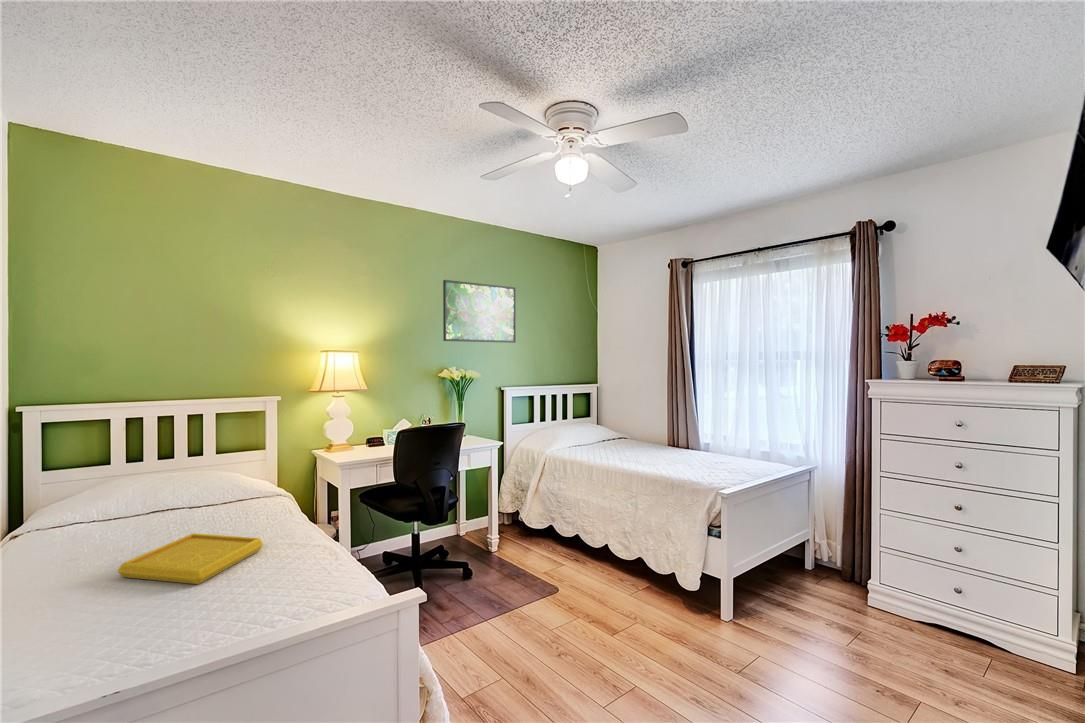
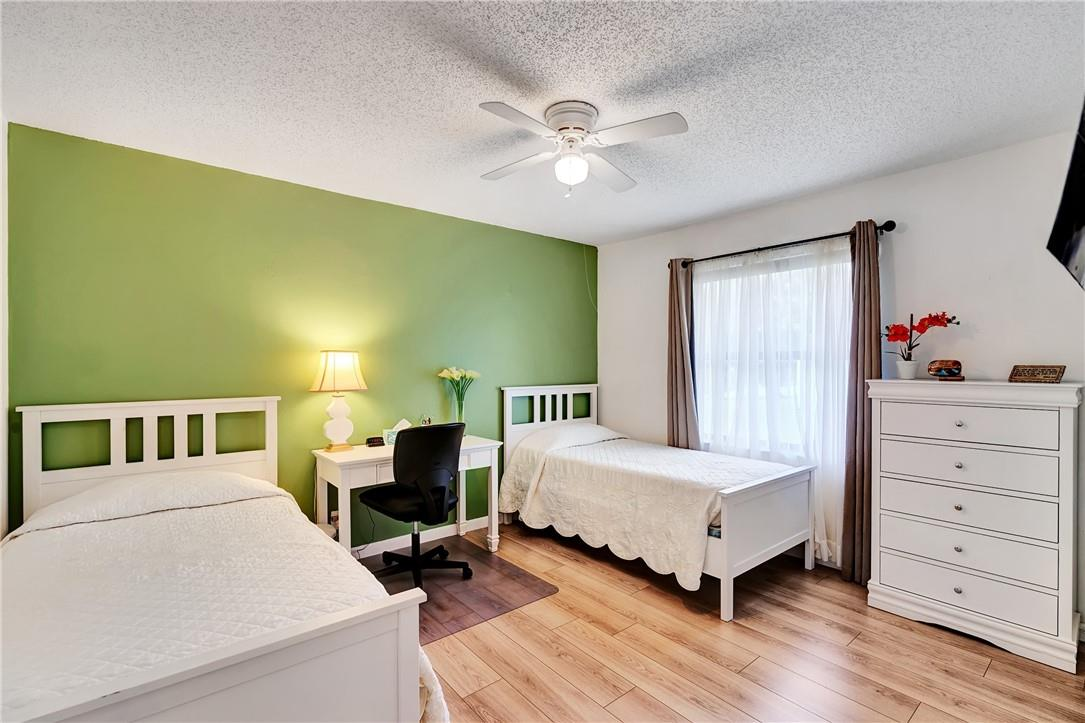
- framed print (481, 312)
- serving tray (195, 556)
